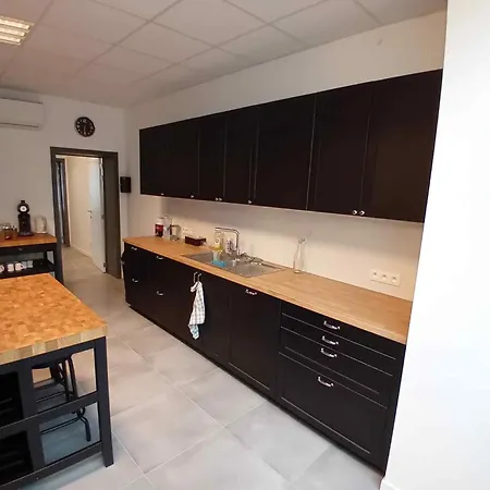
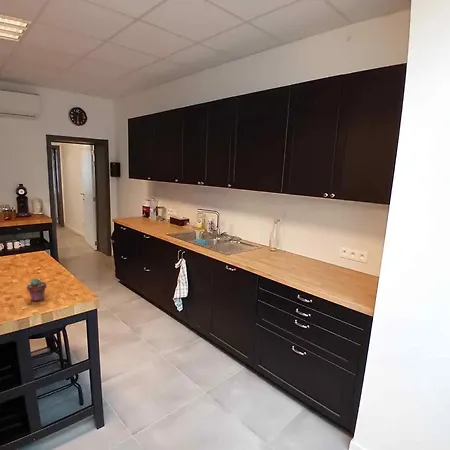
+ potted succulent (36, 288)
